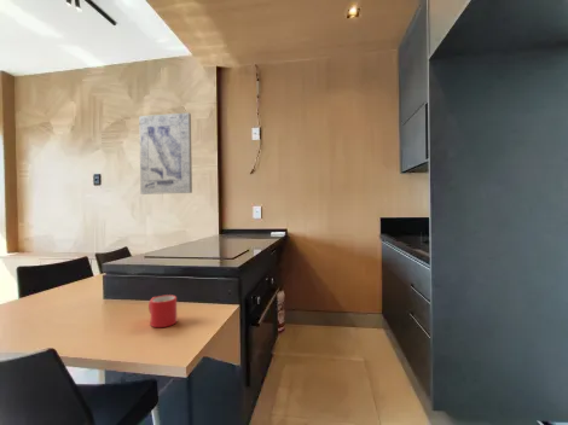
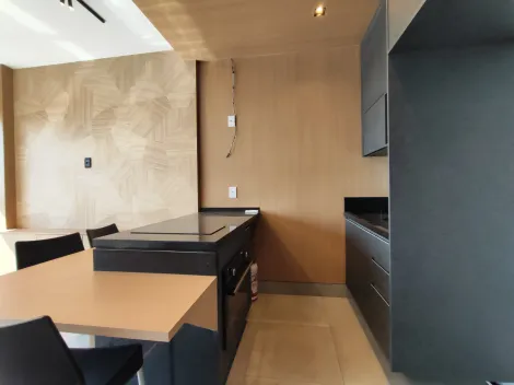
- wall art (164, 153)
- mug (160, 309)
